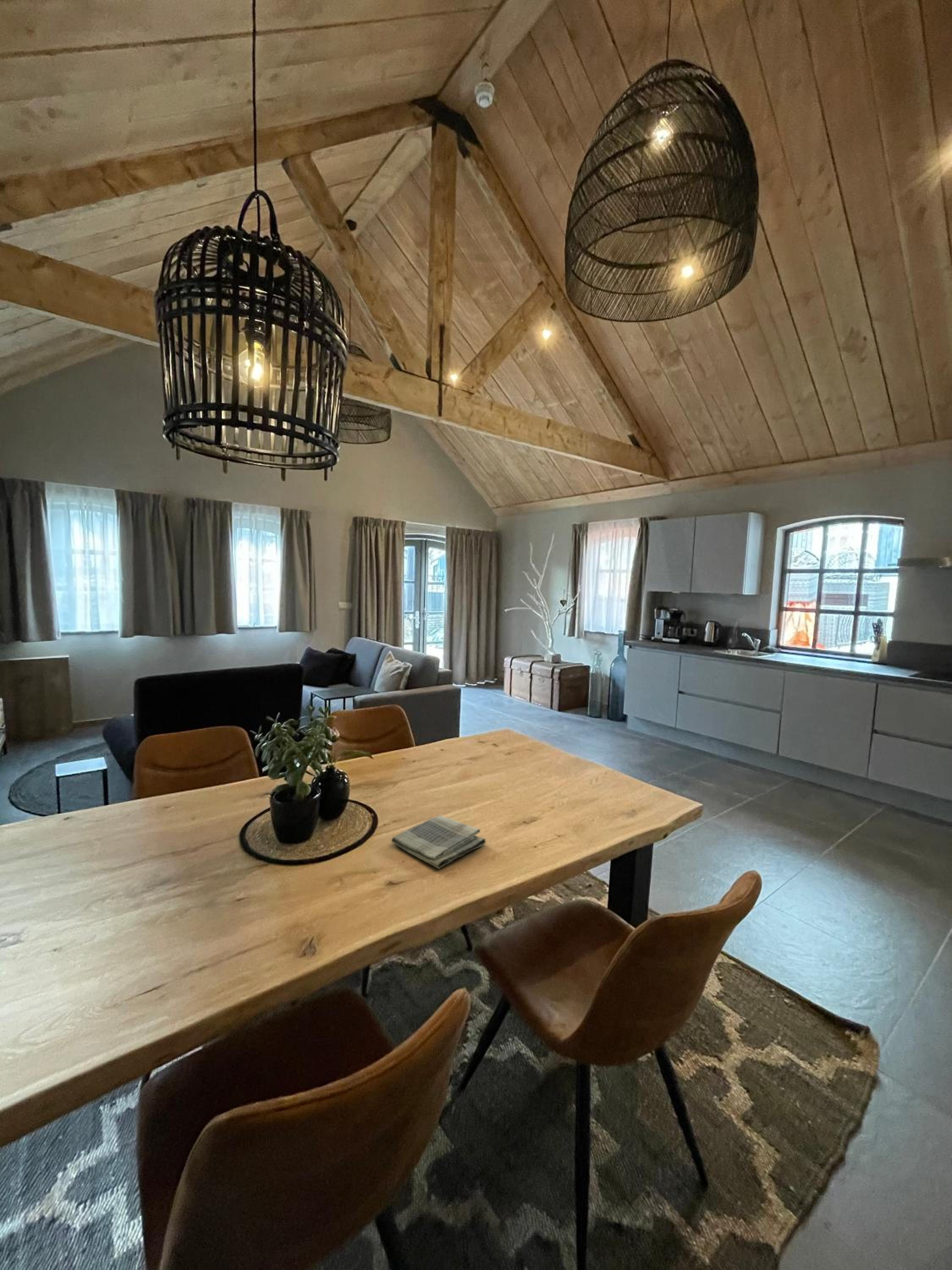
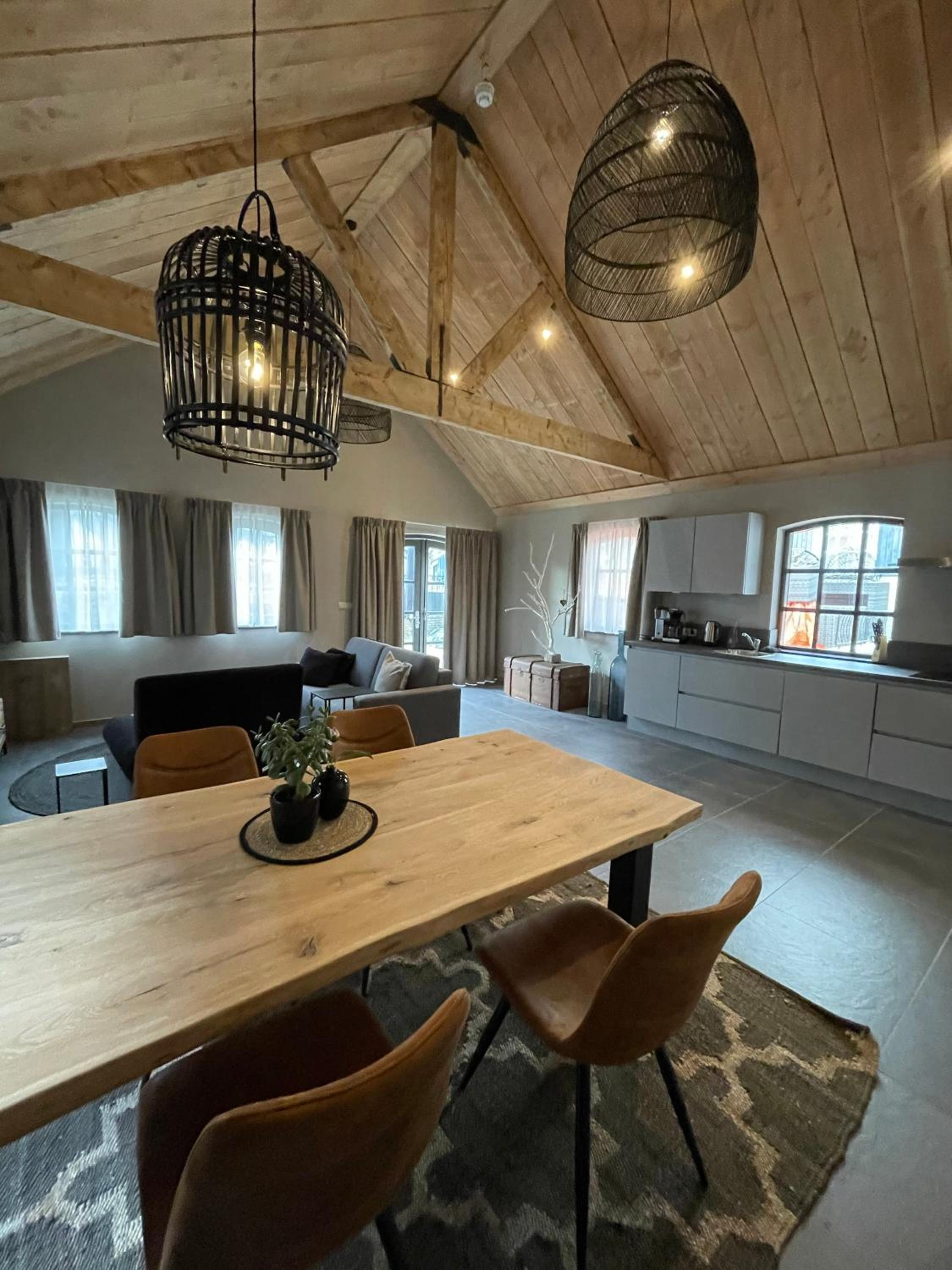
- dish towel (439, 838)
